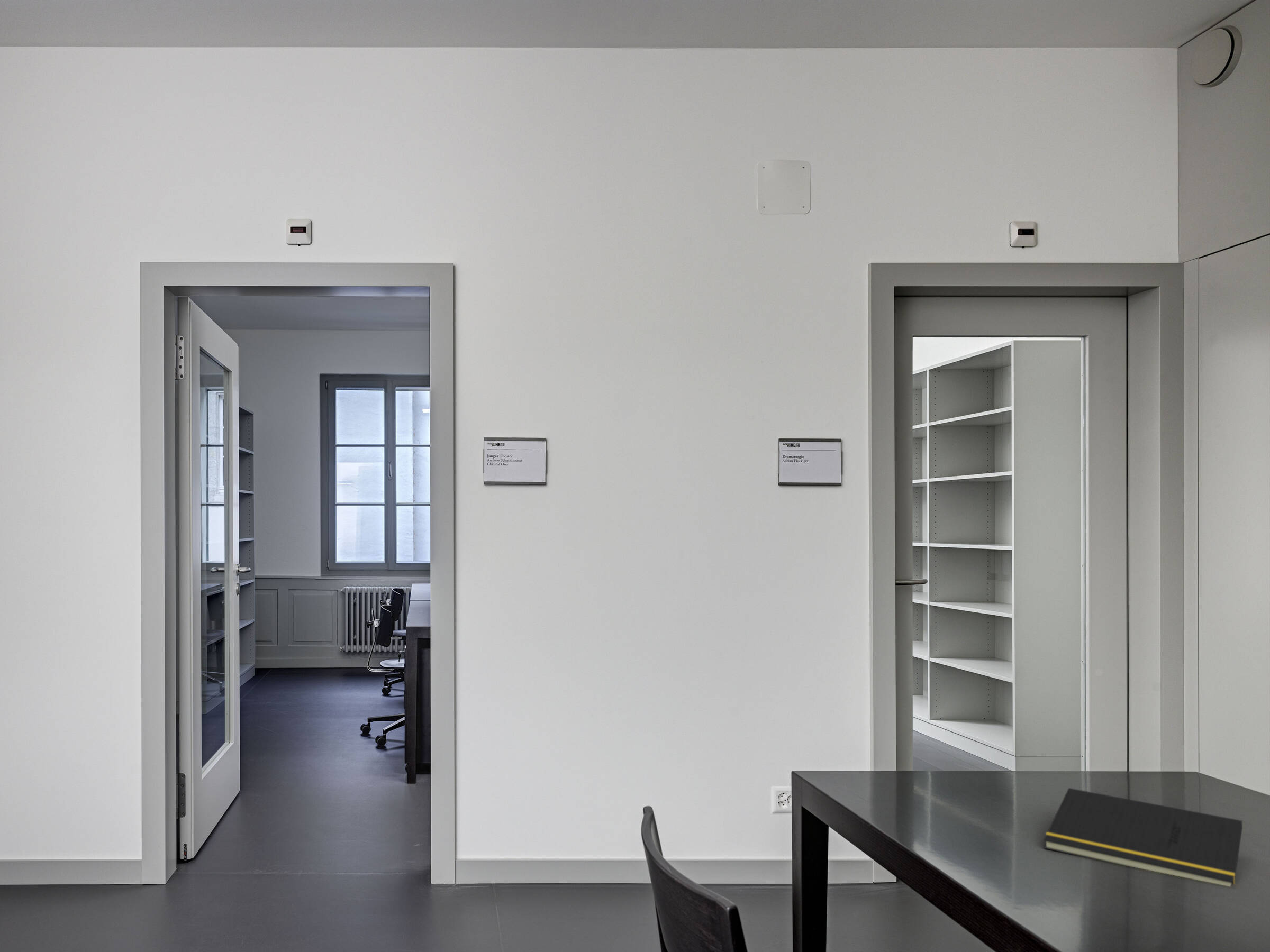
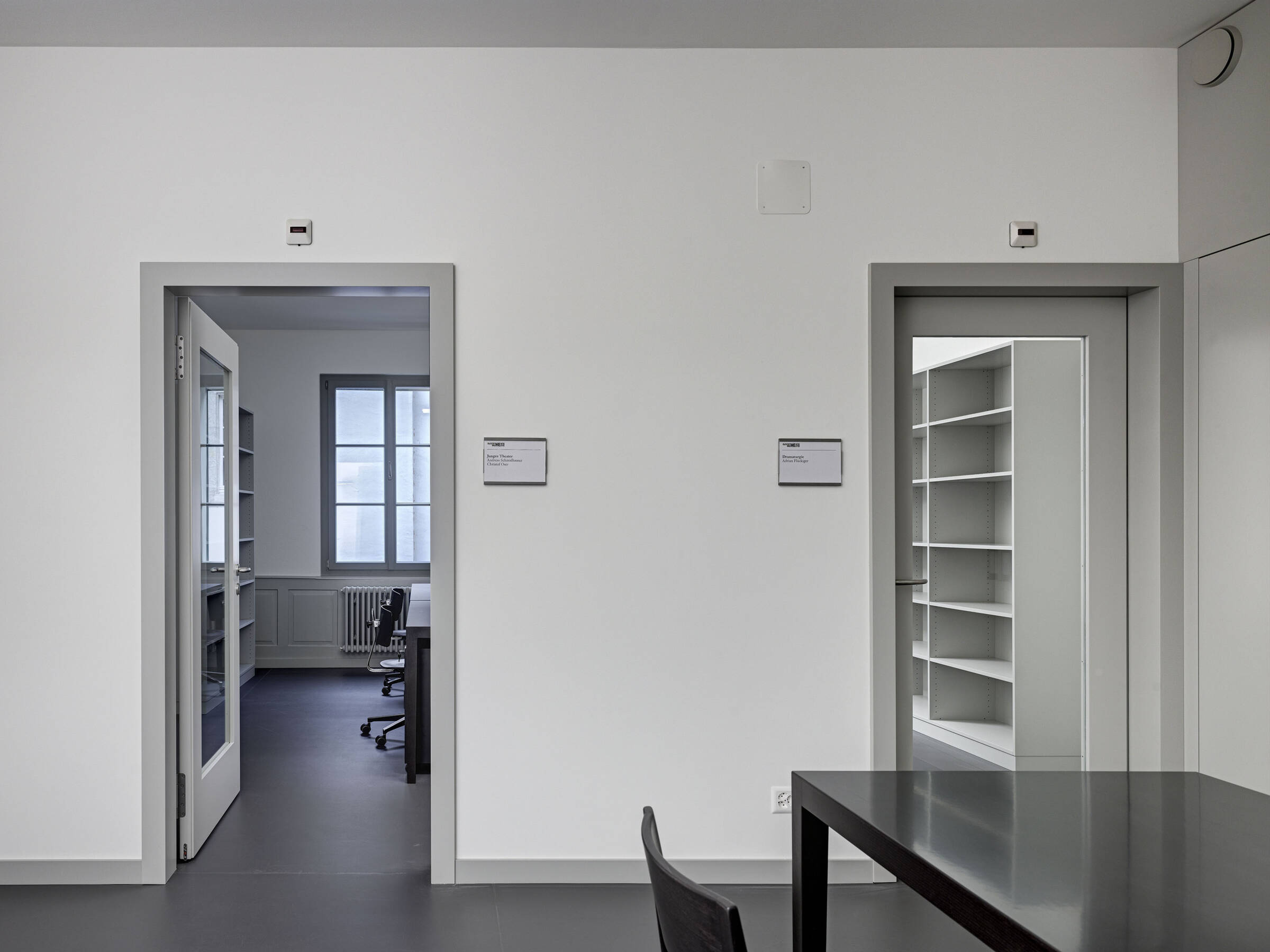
- notepad (1142, 834)
